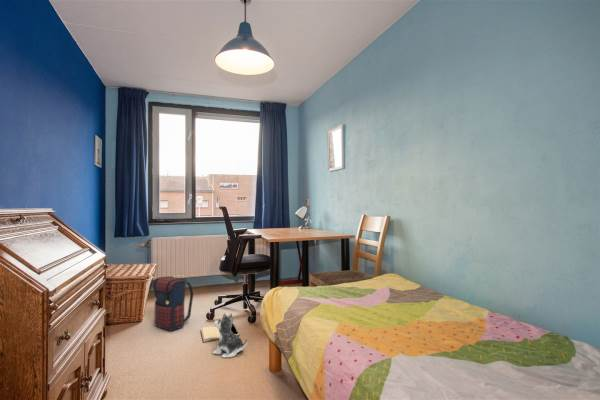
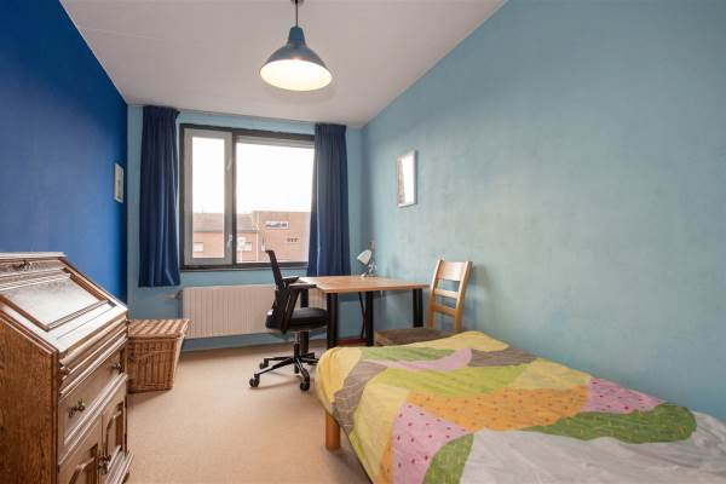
- satchel (172, 300)
- book (219, 331)
- plush toy (230, 332)
